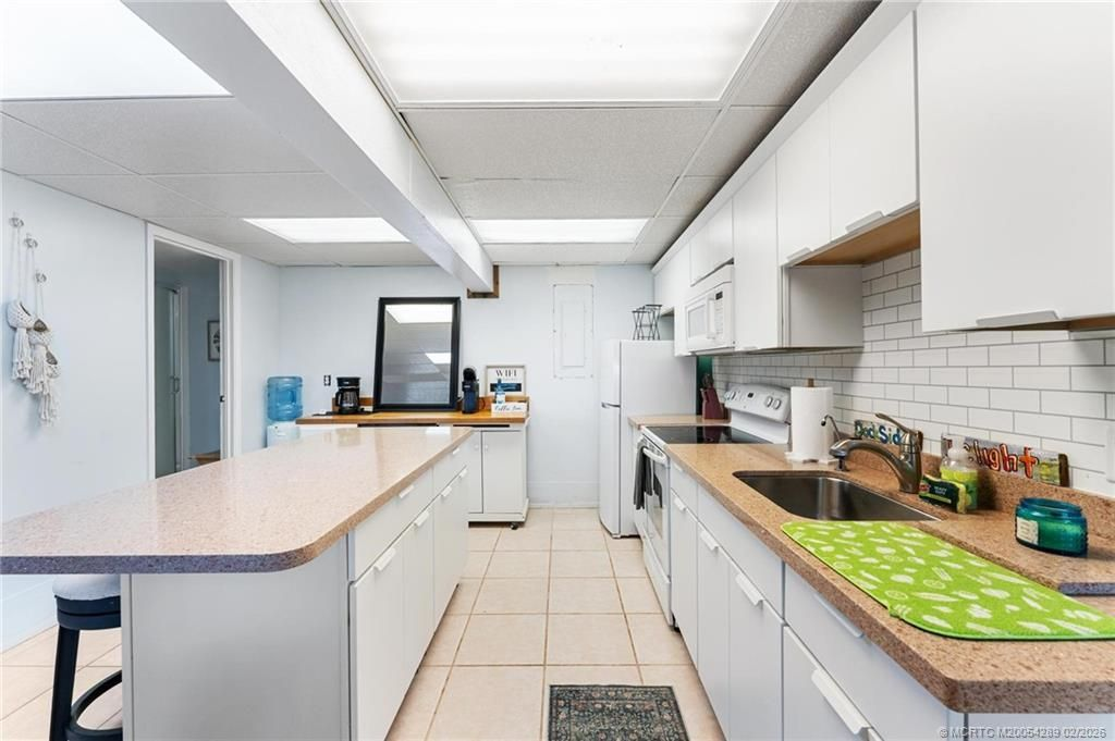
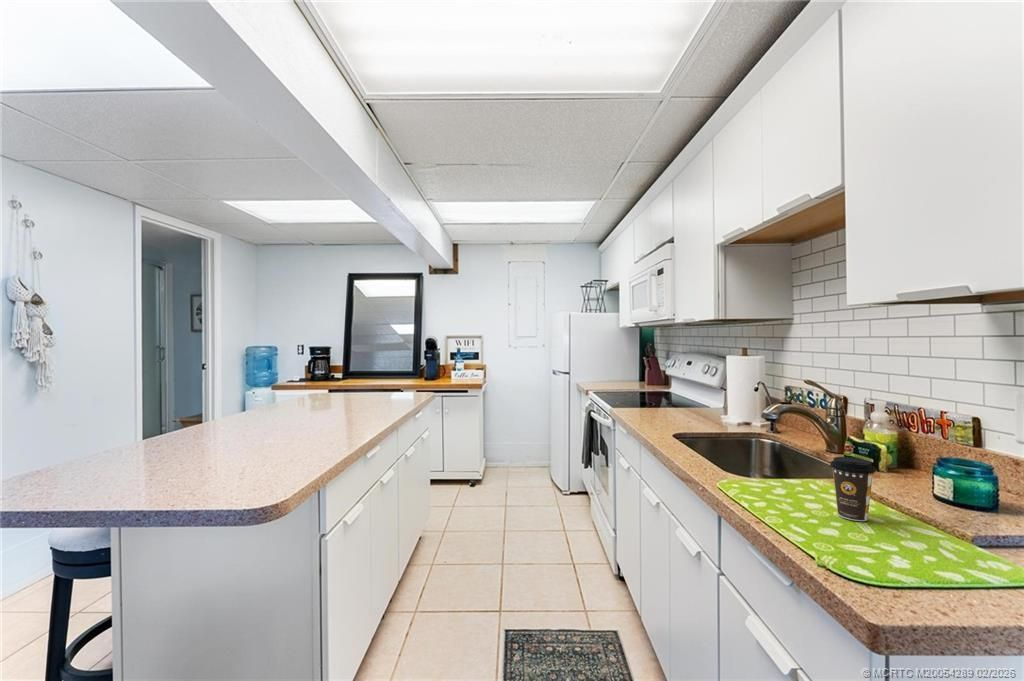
+ coffee cup (852, 488)
